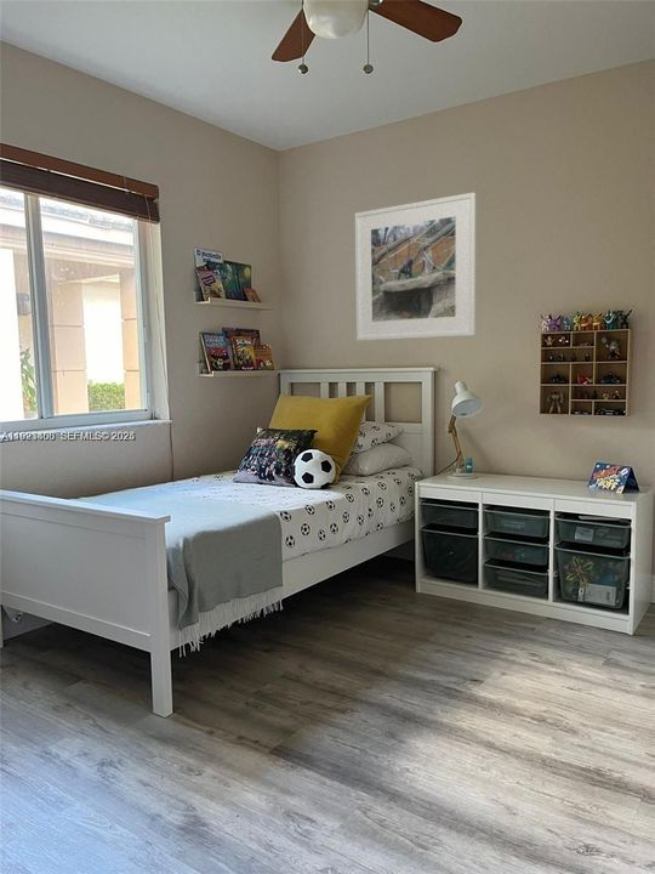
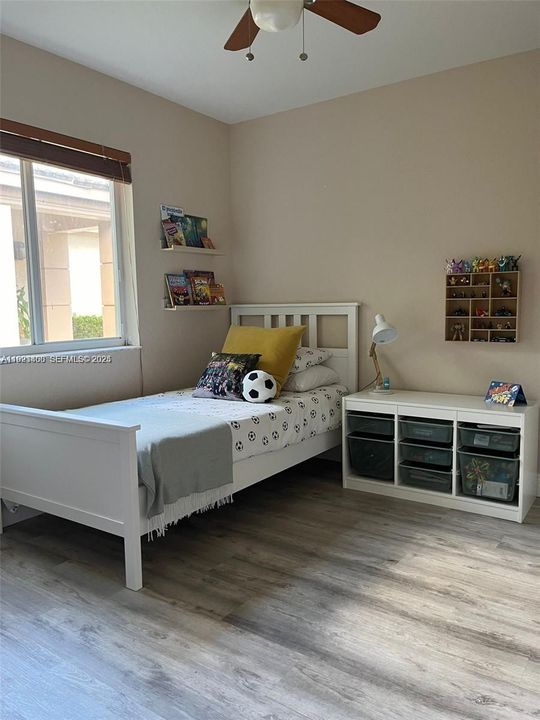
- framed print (411, 271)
